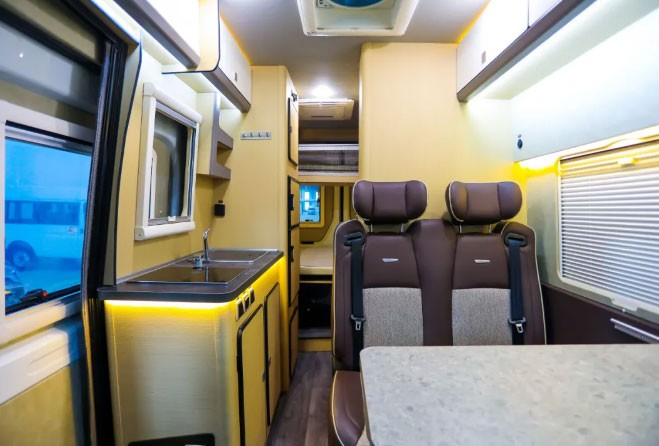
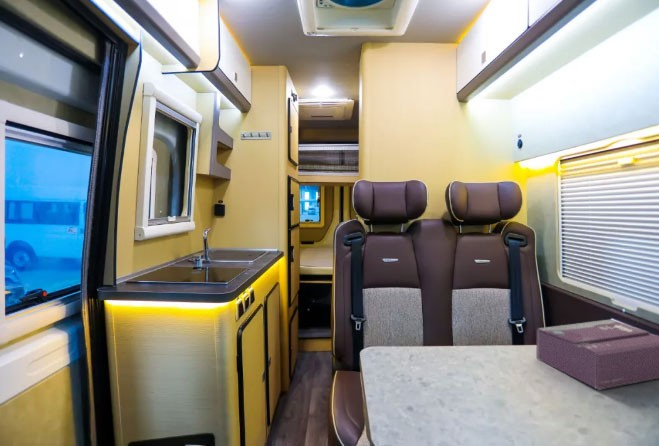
+ tissue box (604, 349)
